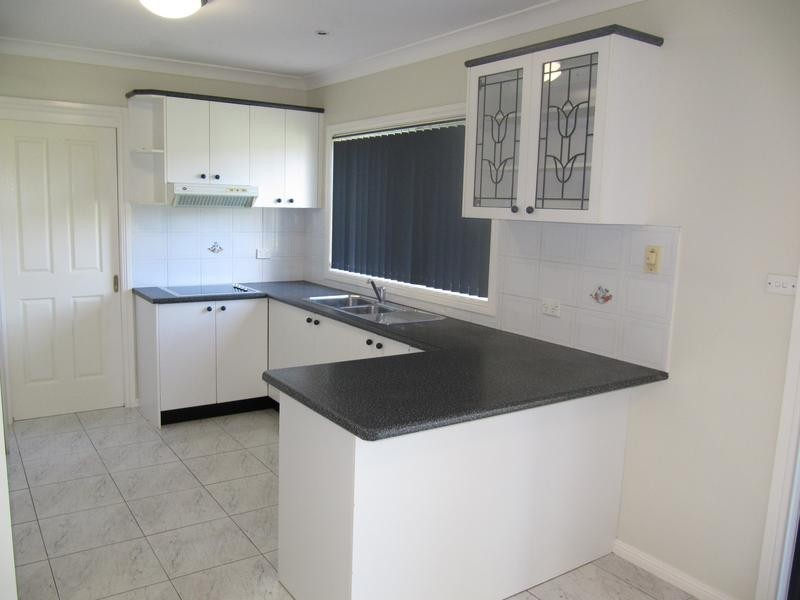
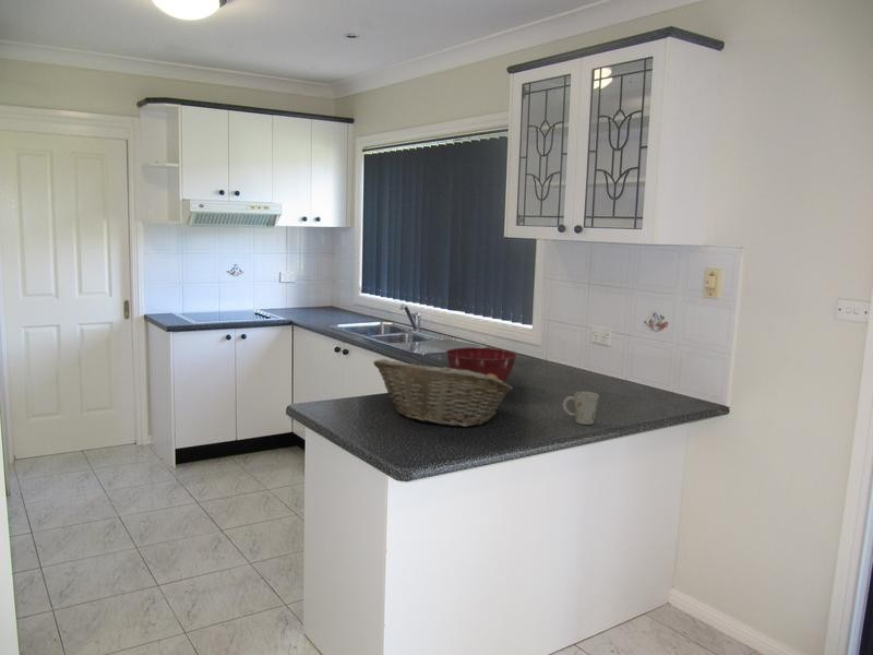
+ mixing bowl (480, 371)
+ fruit basket (441, 386)
+ mug (579, 407)
